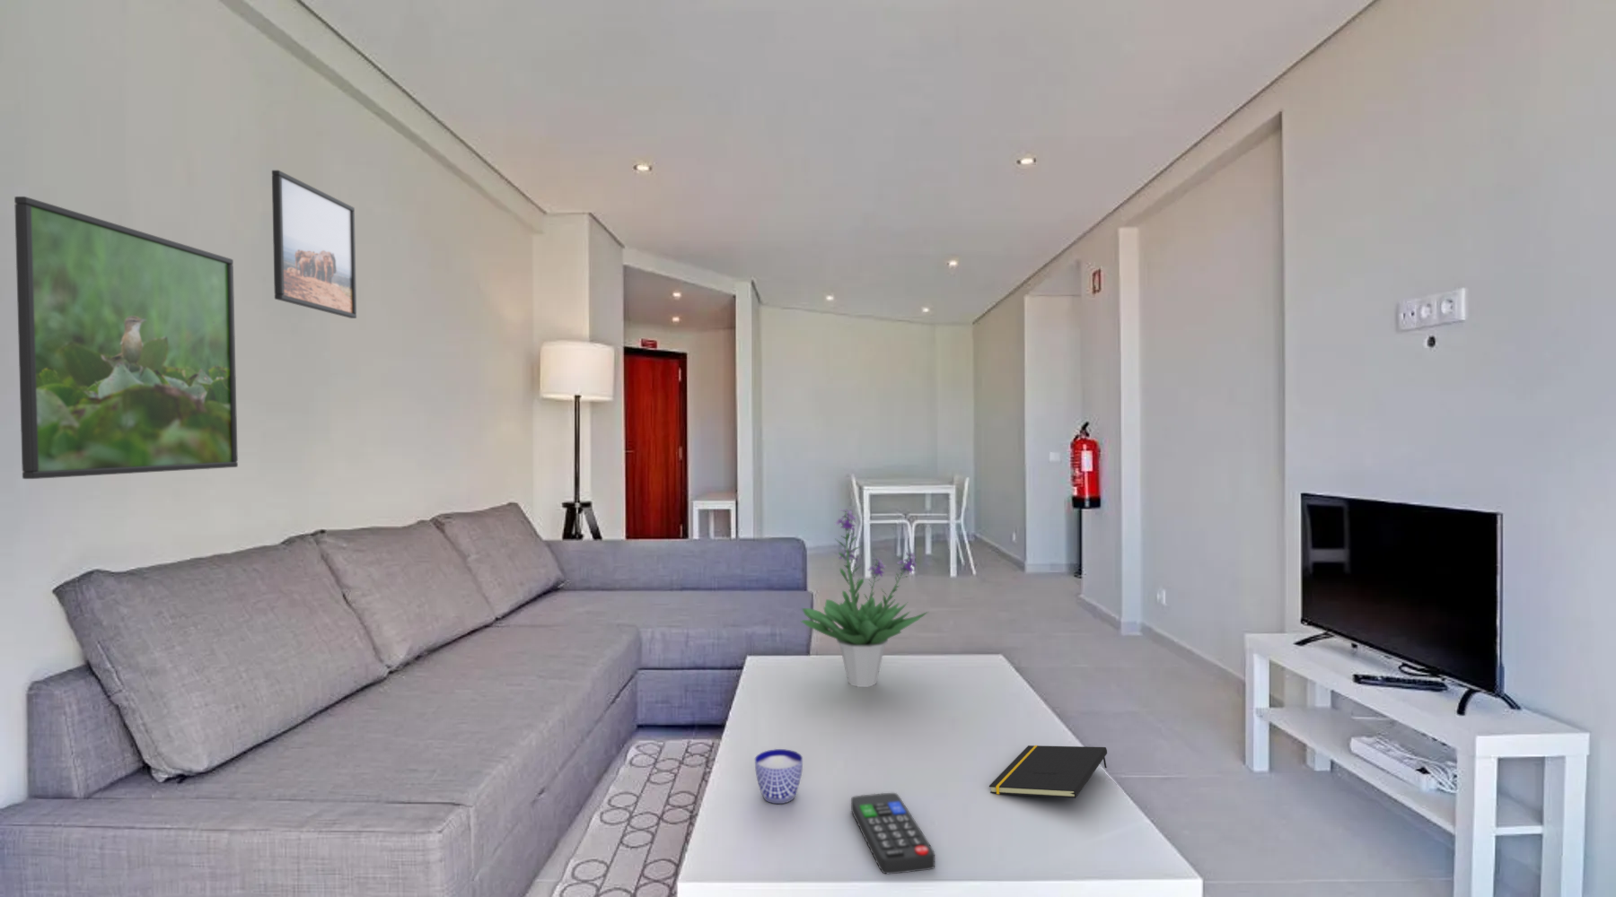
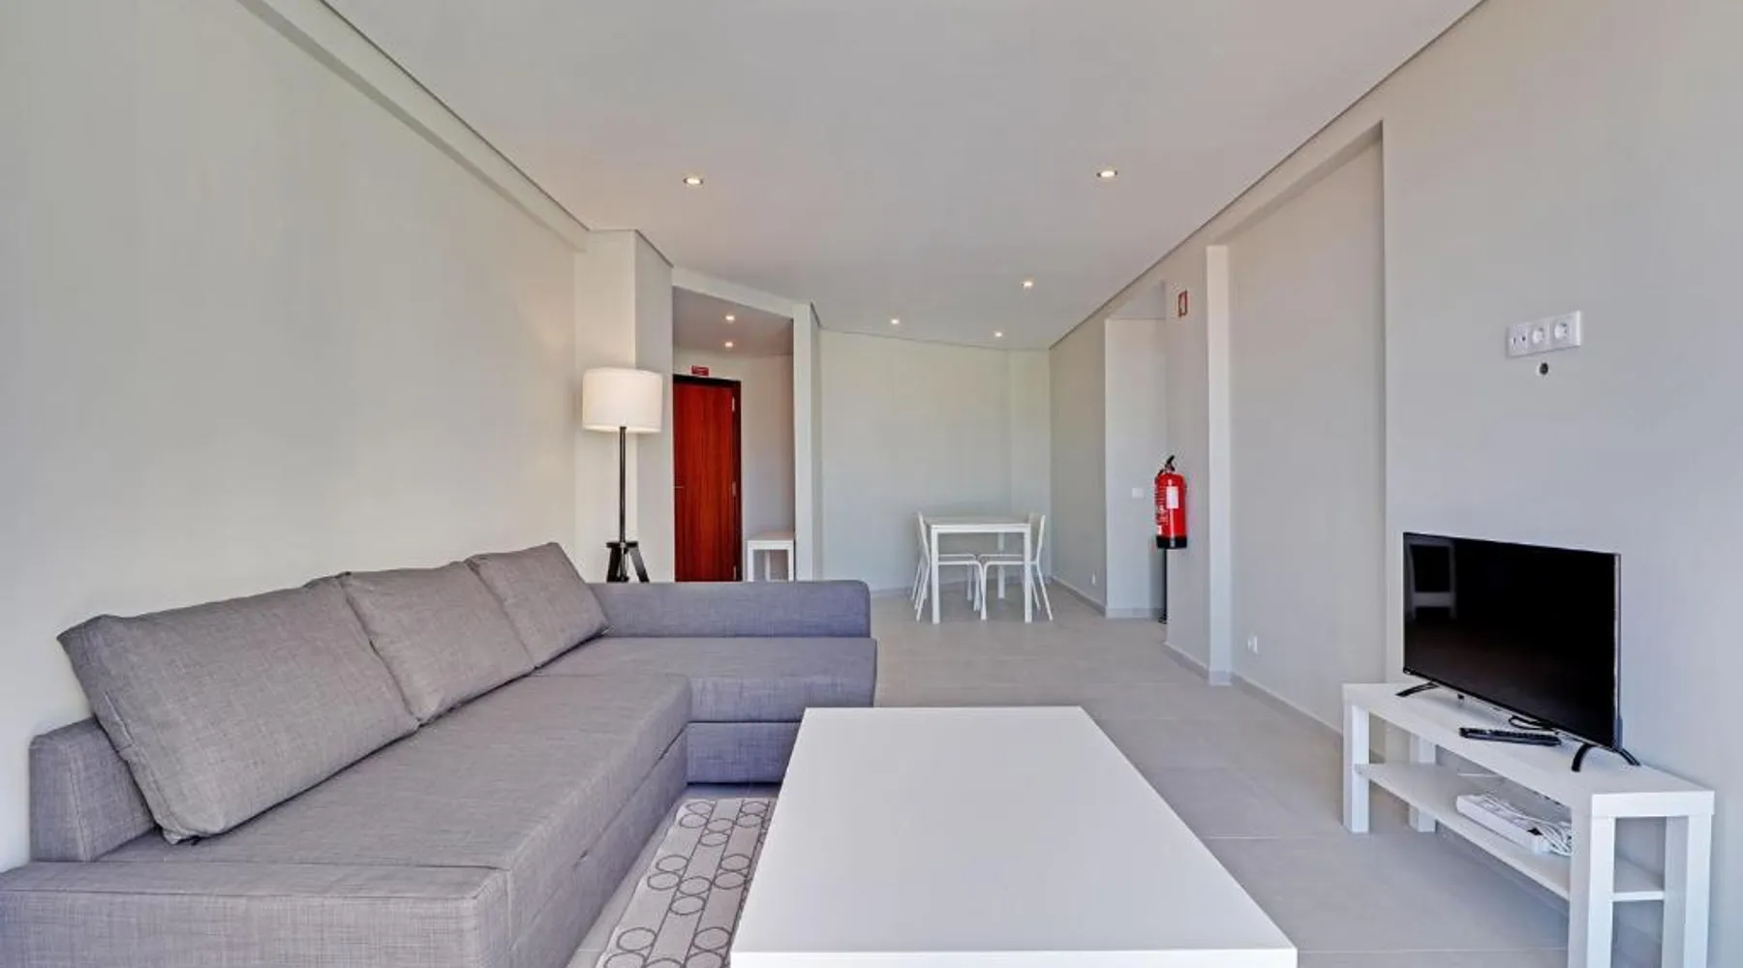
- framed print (317, 250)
- cup (779, 774)
- notepad (1049, 769)
- remote control (890, 829)
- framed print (143, 352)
- potted plant (864, 594)
